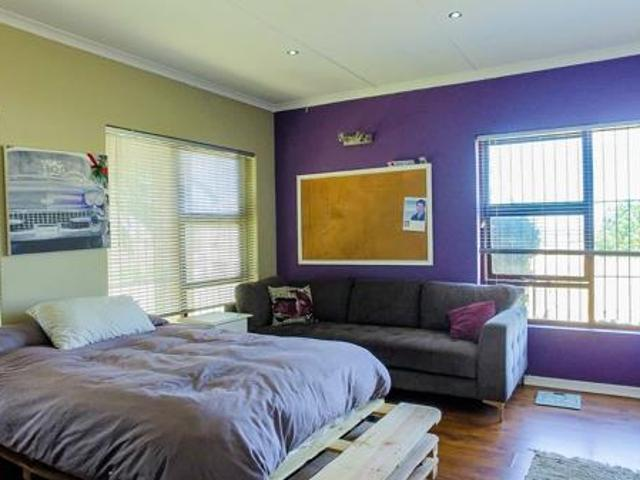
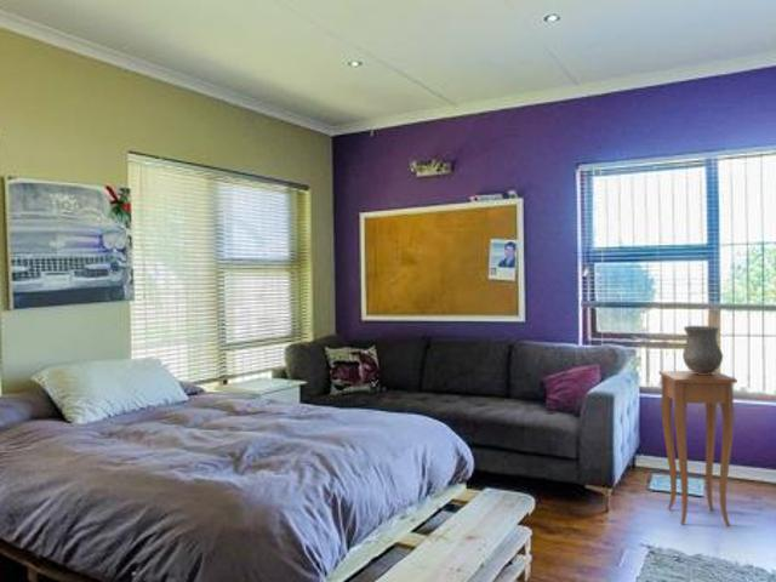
+ side table (706, 445)
+ vase (702, 349)
